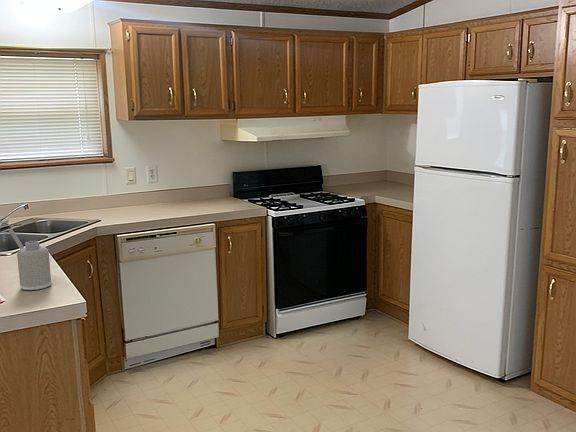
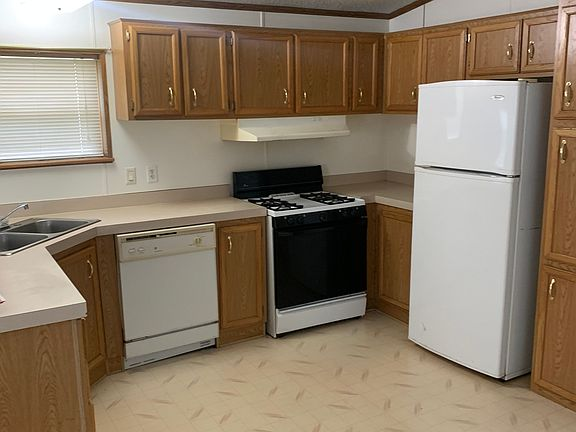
- soap dispenser (28, 257)
